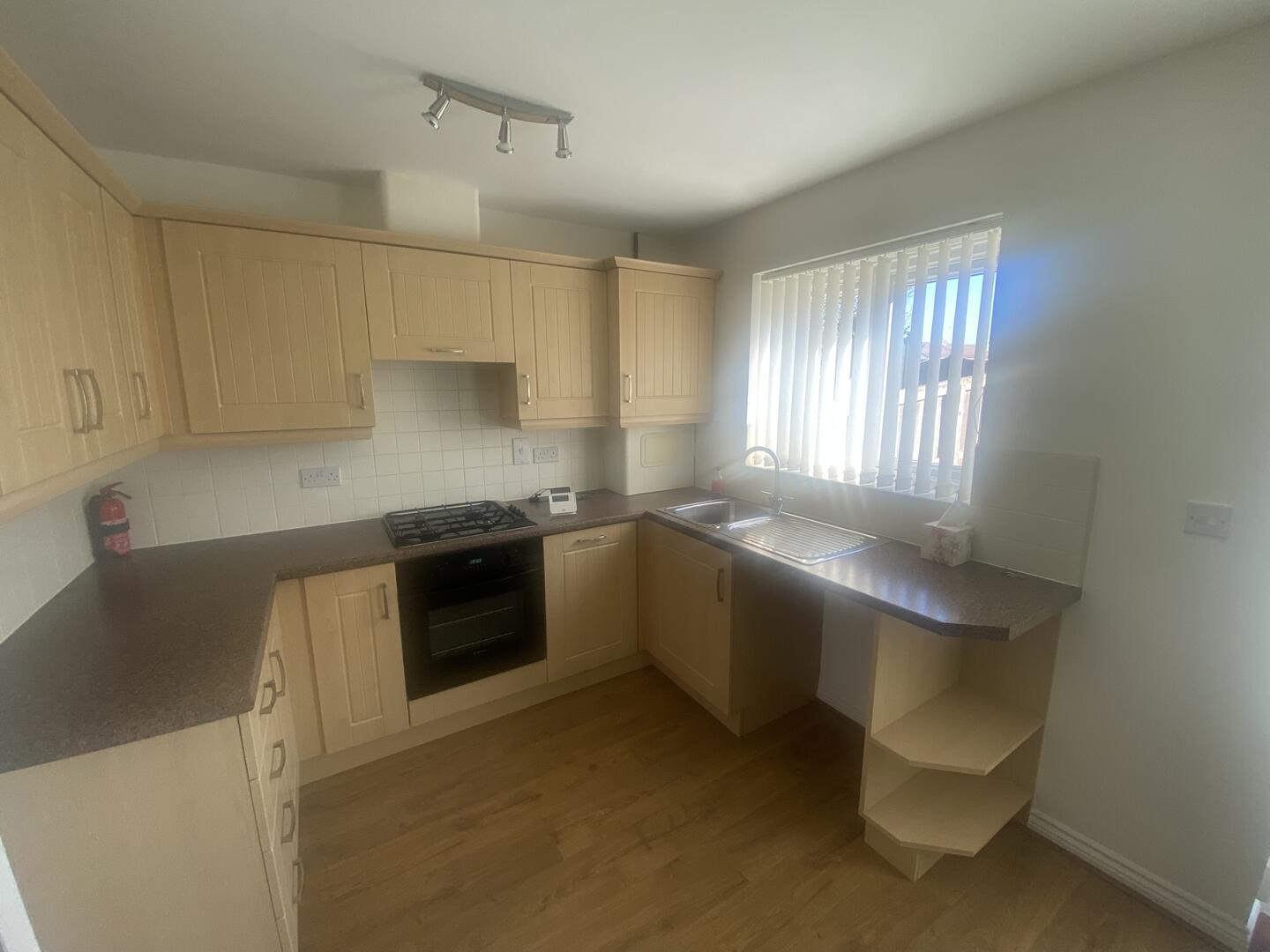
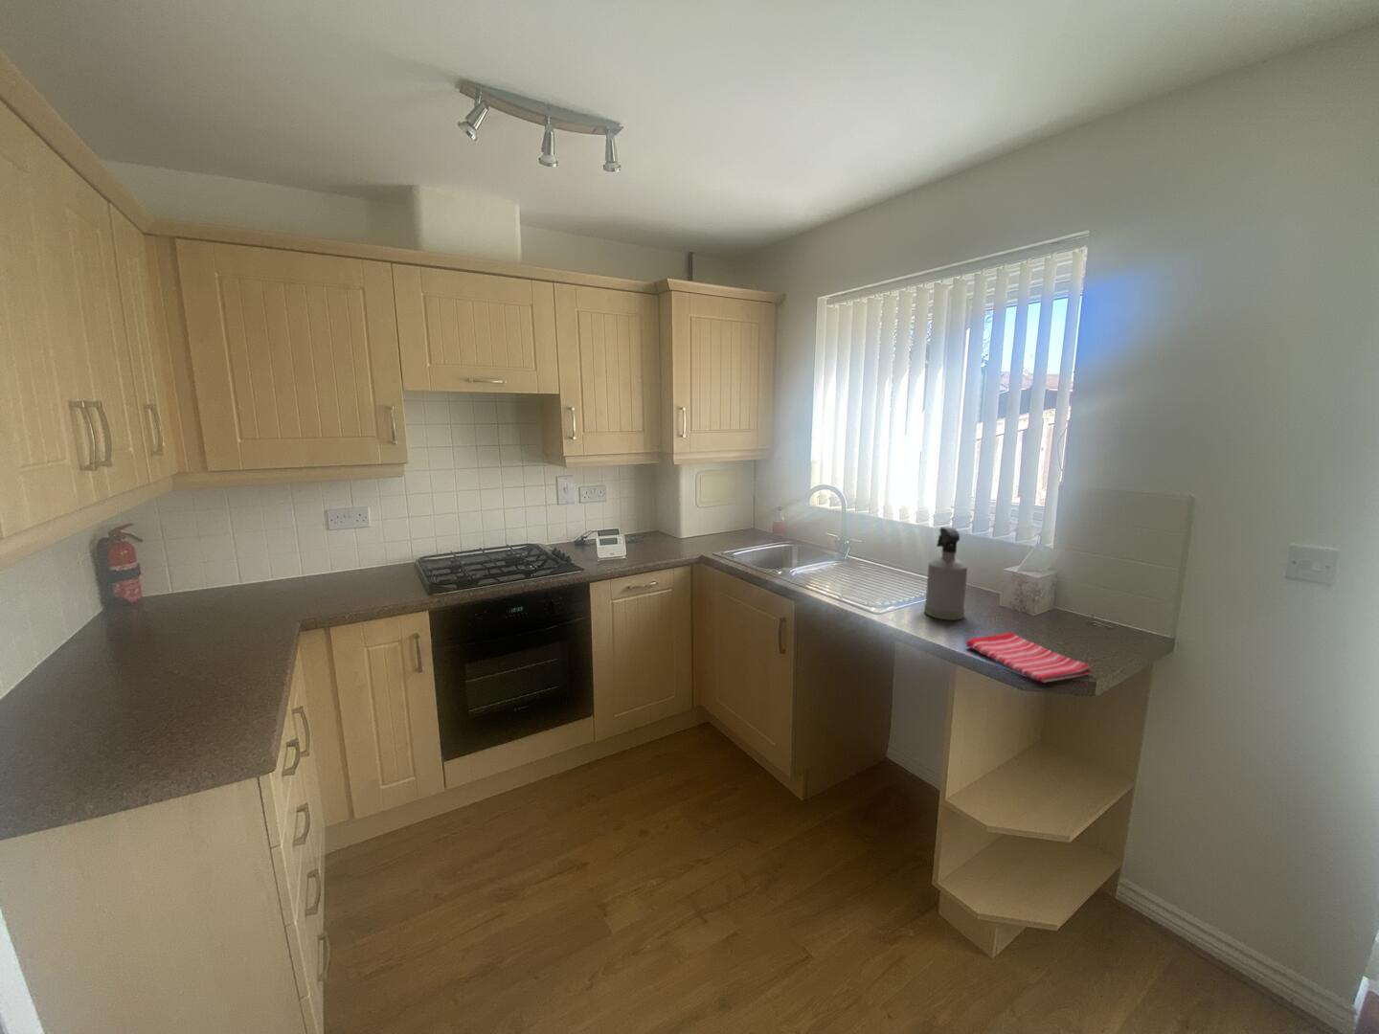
+ dish towel (1025, 655)
+ spray bottle (945, 570)
